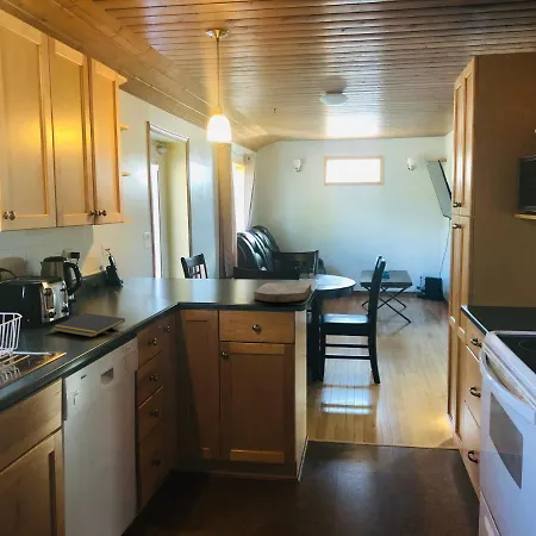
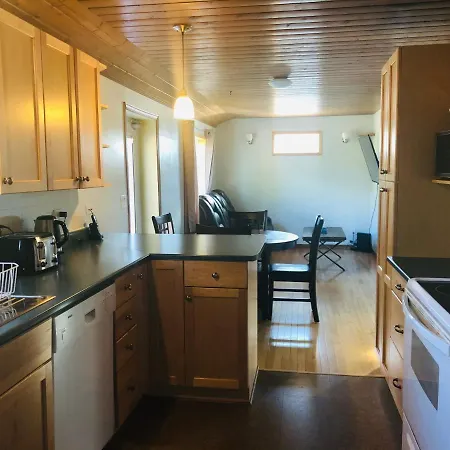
- cutting board (282, 292)
- notepad (88, 324)
